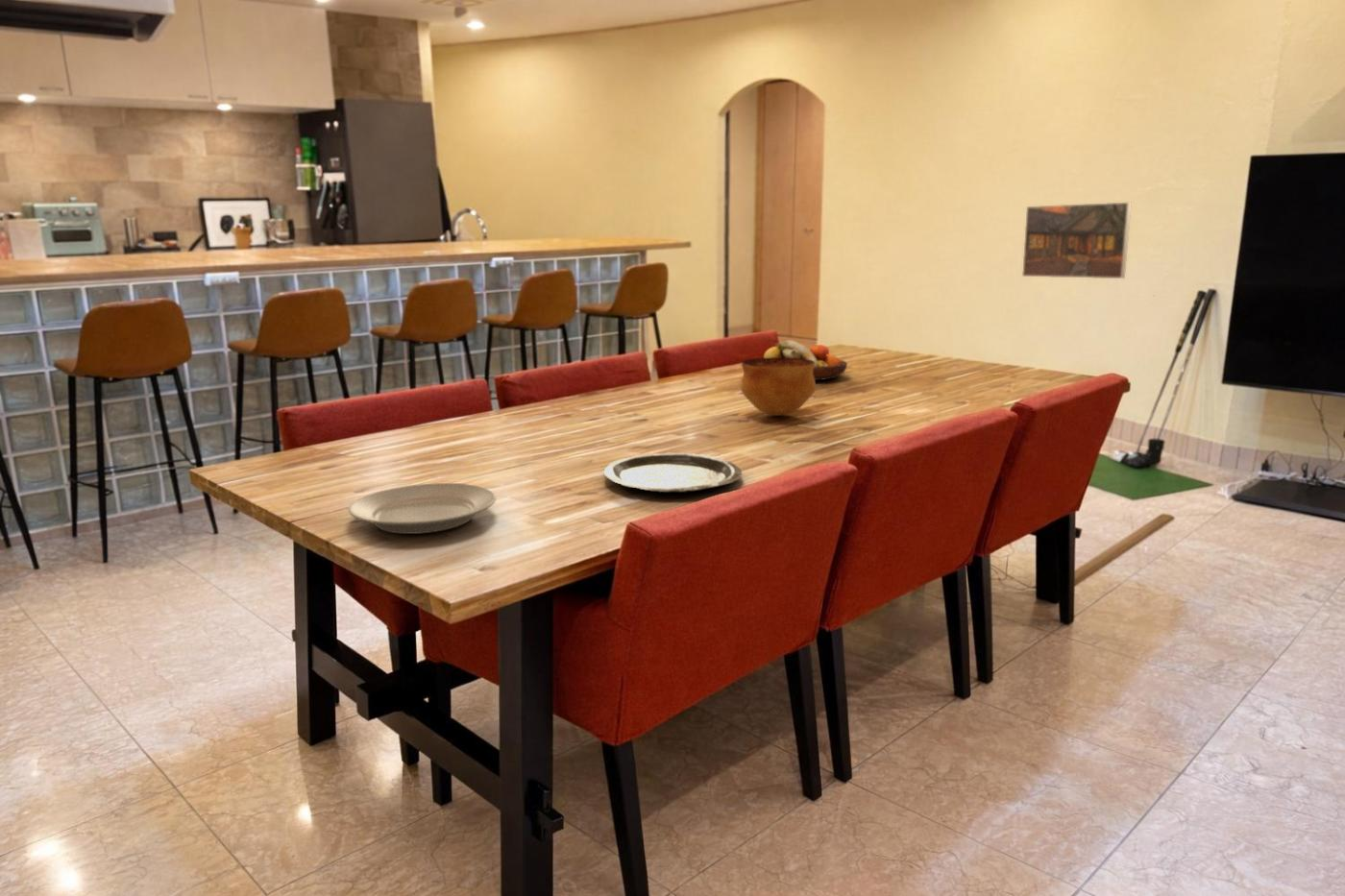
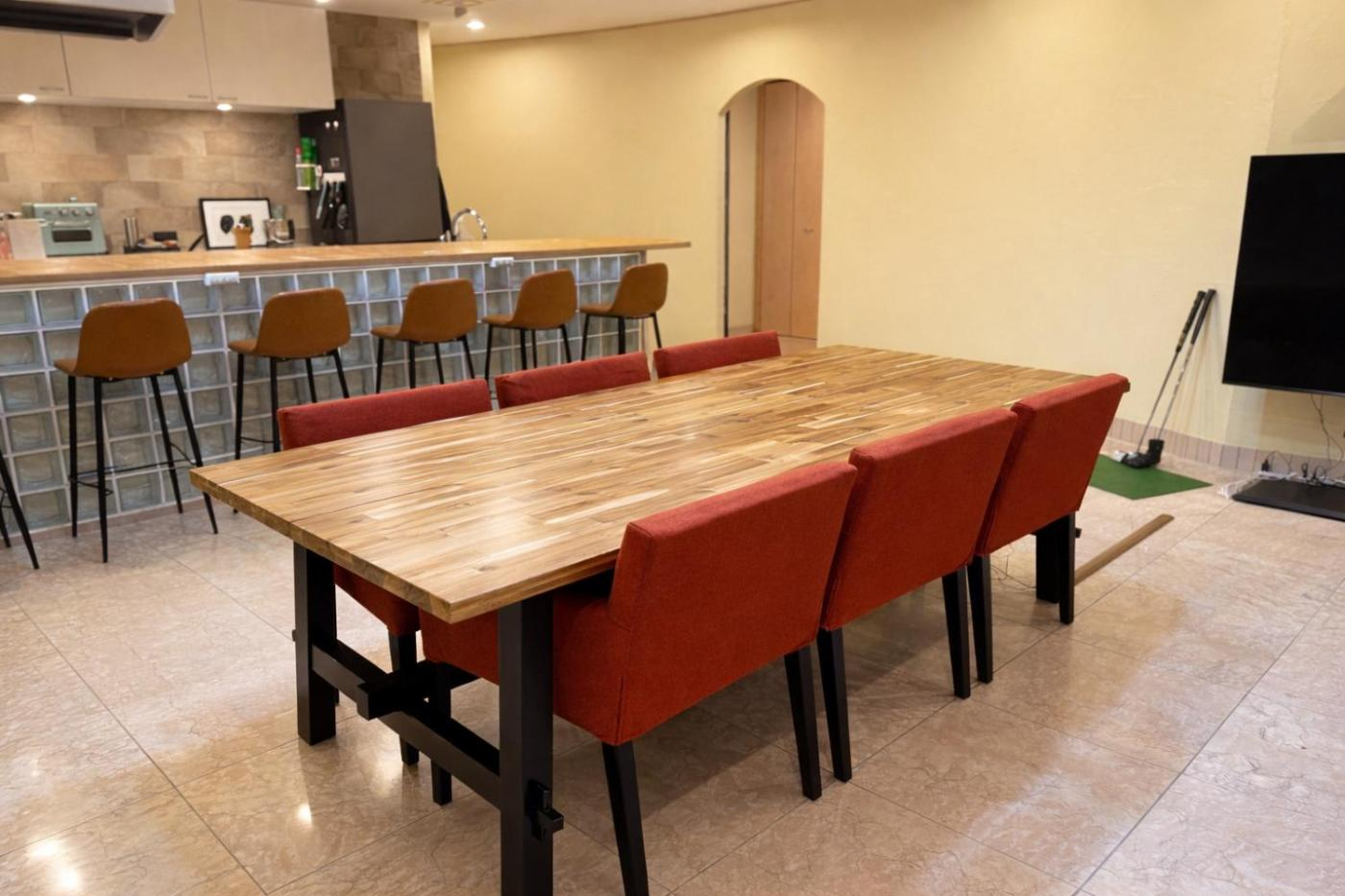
- bowl (777, 389)
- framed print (1073, 241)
- fruit bowl (804, 357)
- plate (424, 510)
- plate (672, 472)
